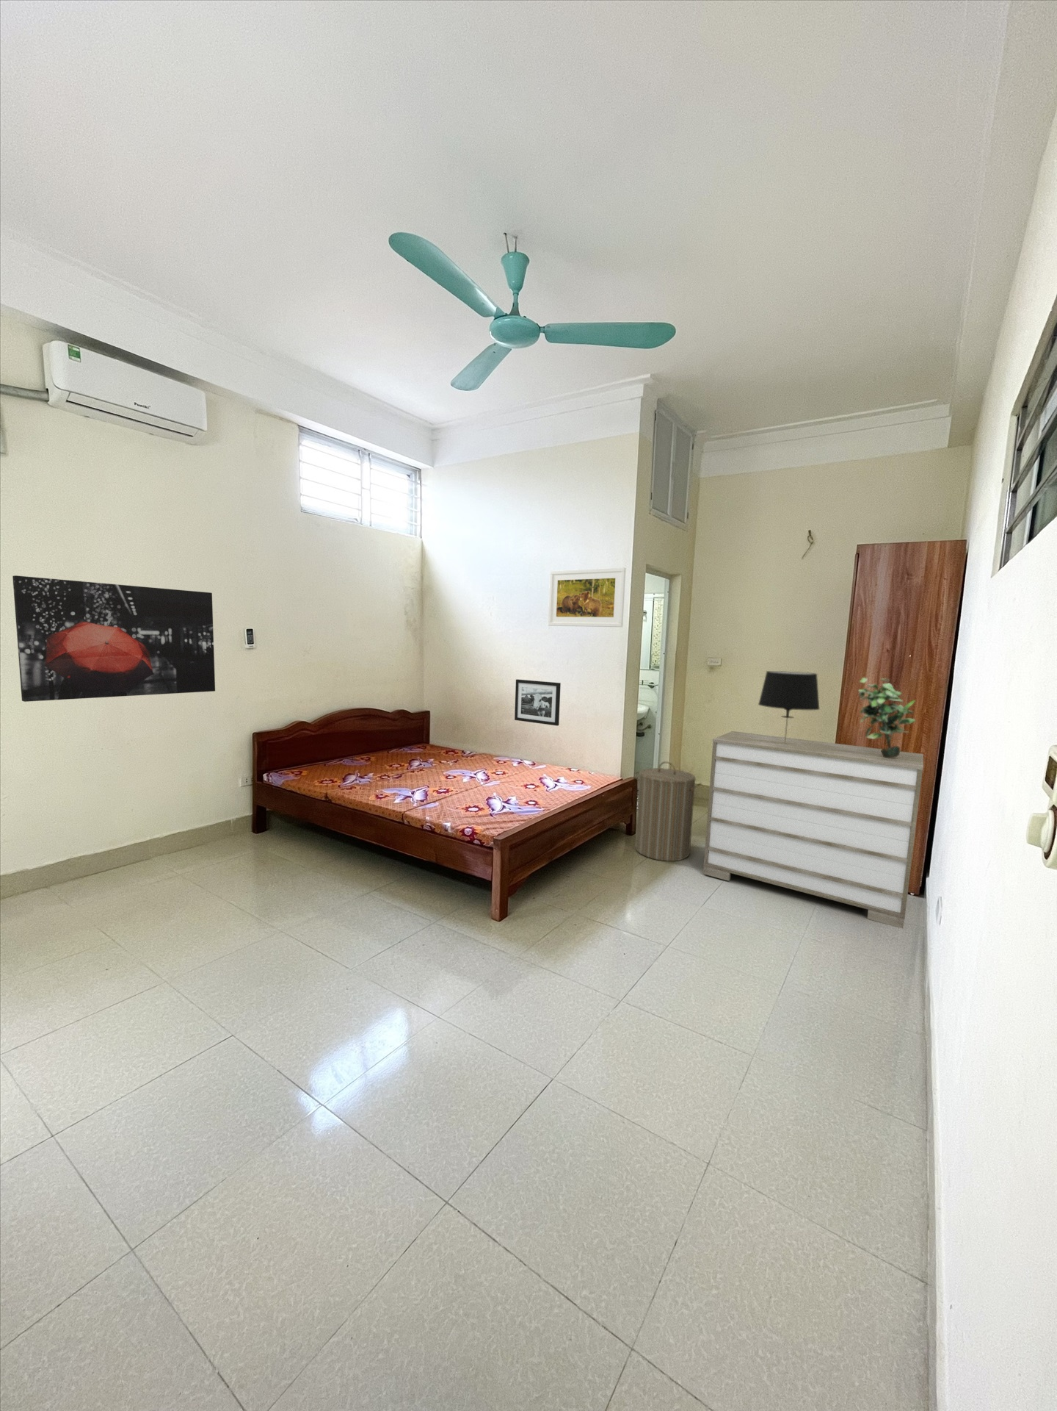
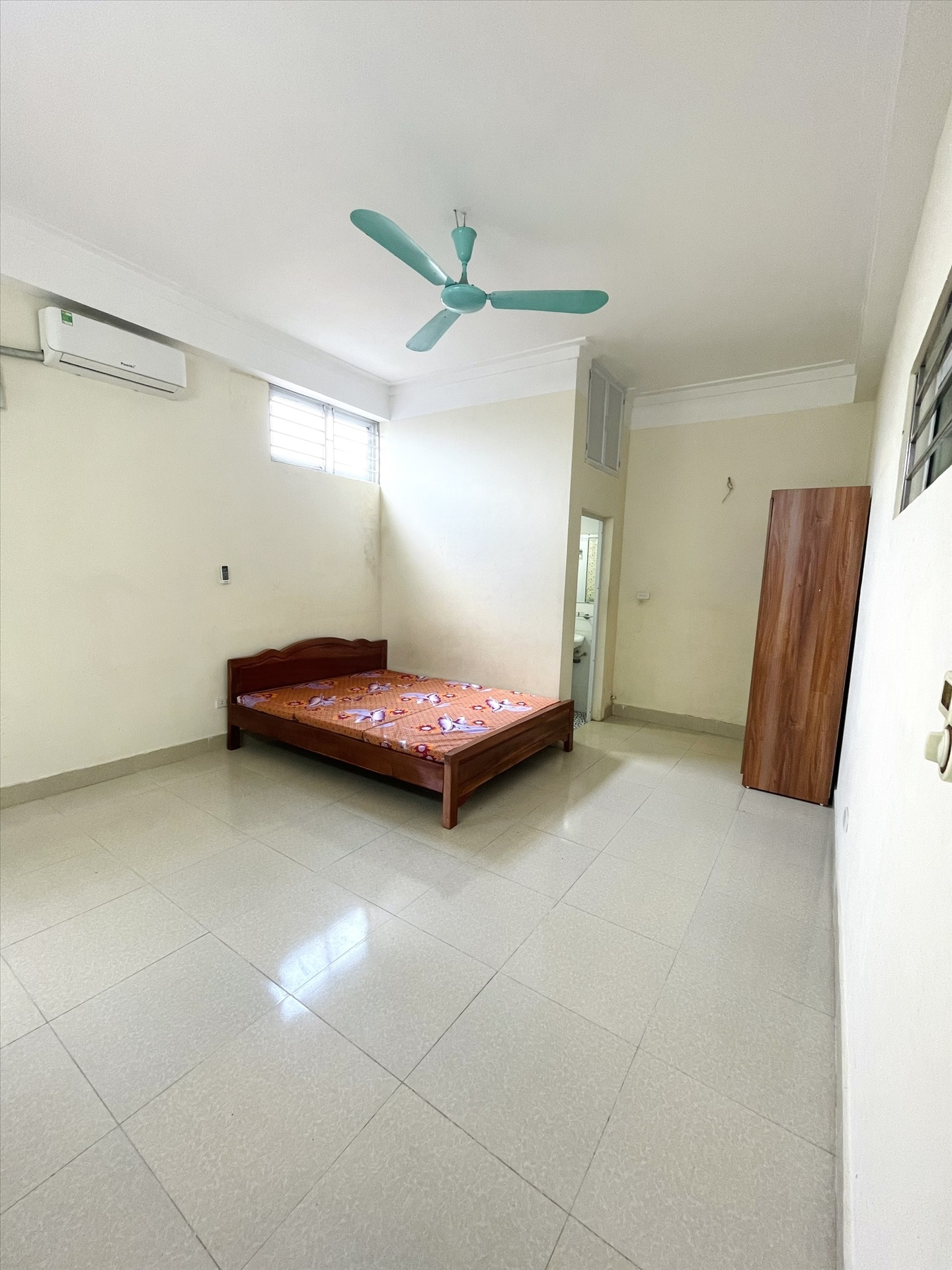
- dresser (807, 818)
- table lamp (787, 707)
- picture frame (536, 702)
- laundry hamper (665, 807)
- wall art (127, 641)
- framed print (585, 598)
- potted plant (882, 718)
